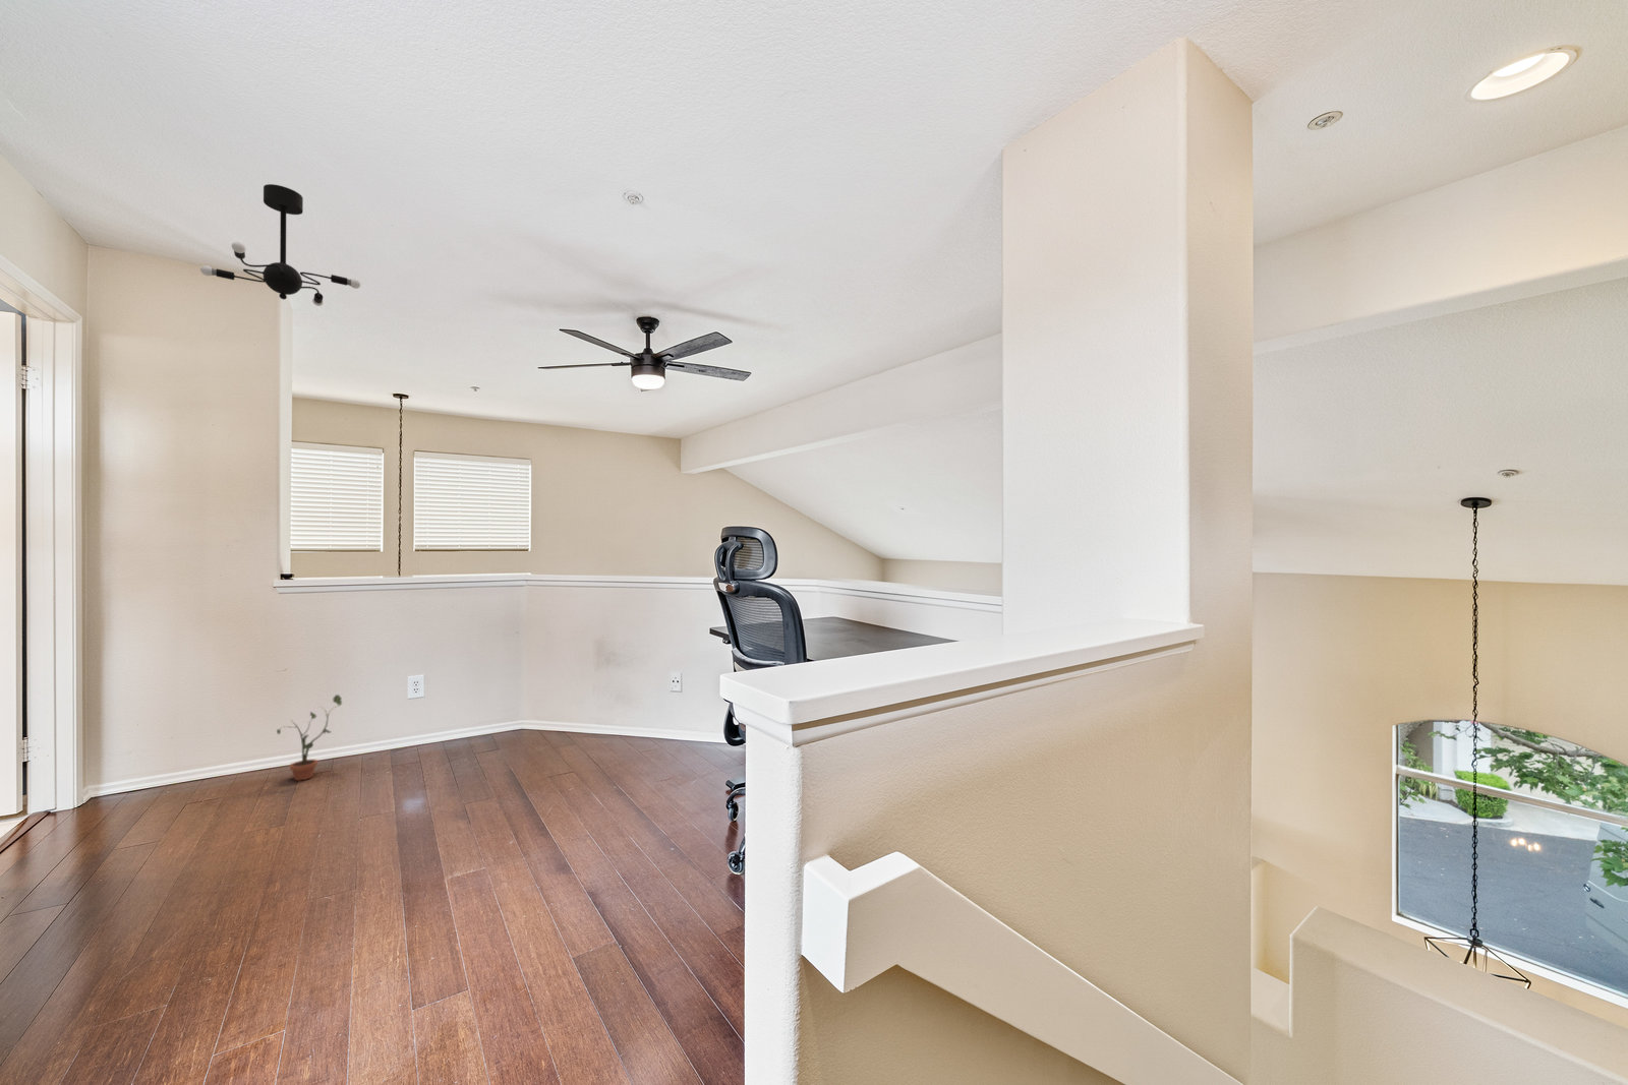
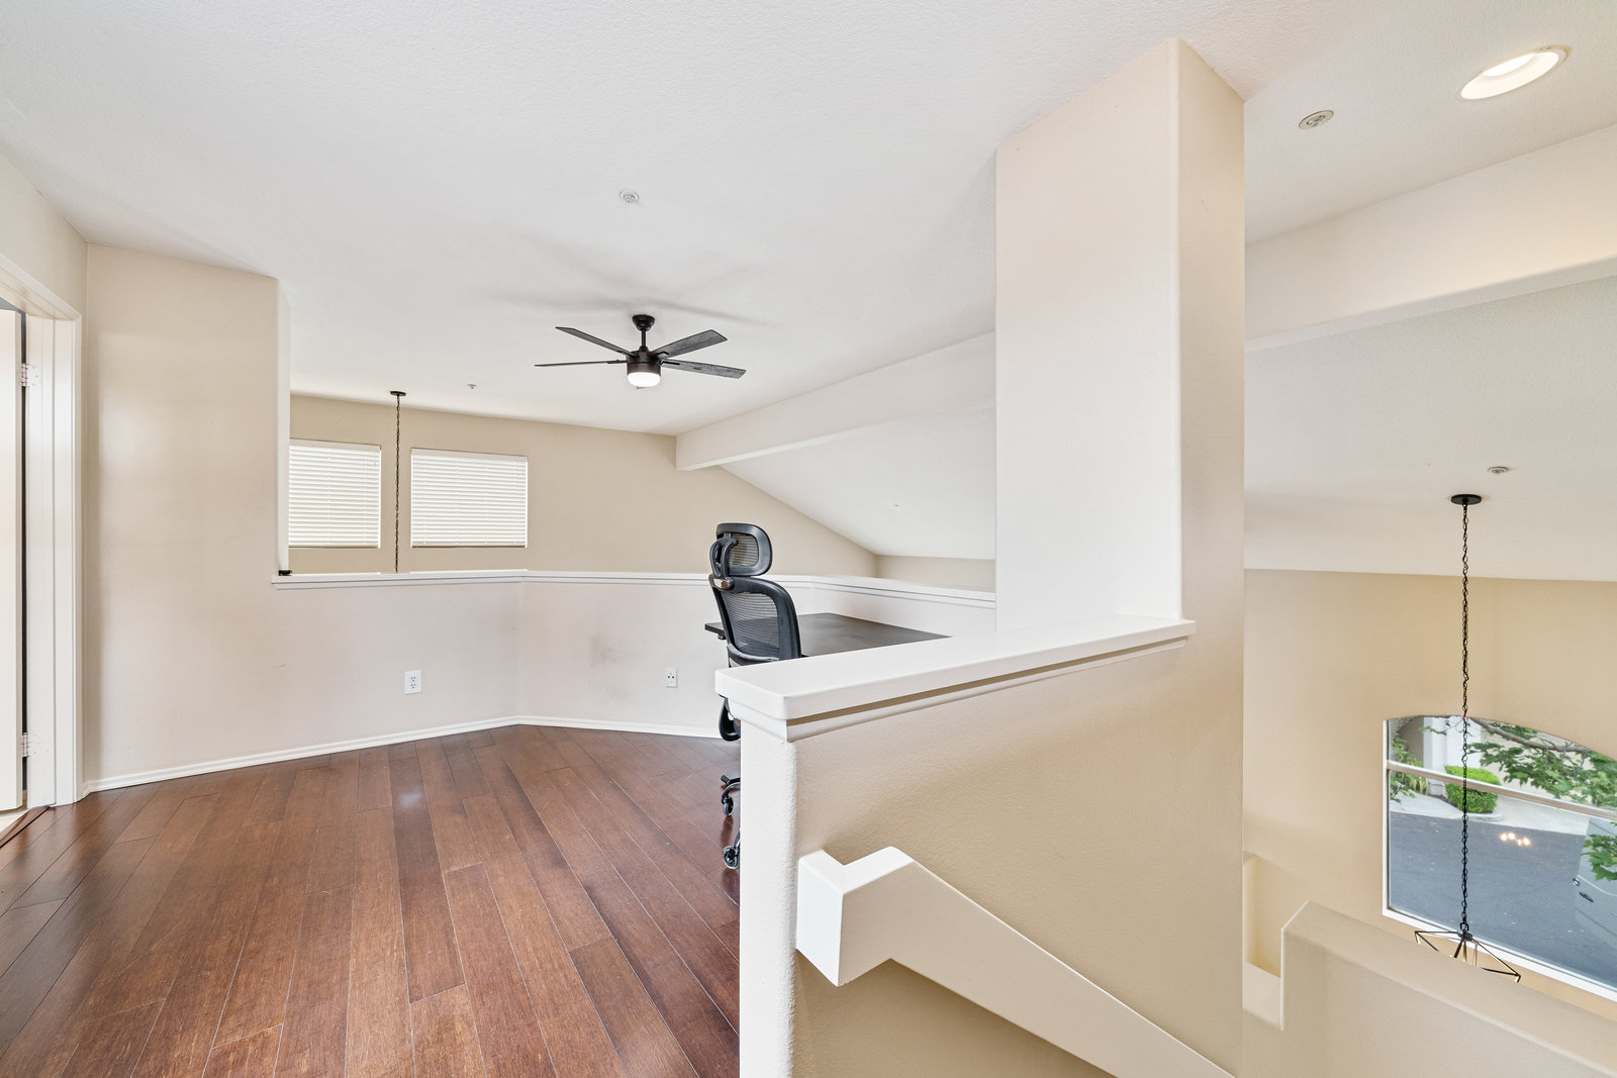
- potted plant (311, 740)
- ceiling light fixture (283, 245)
